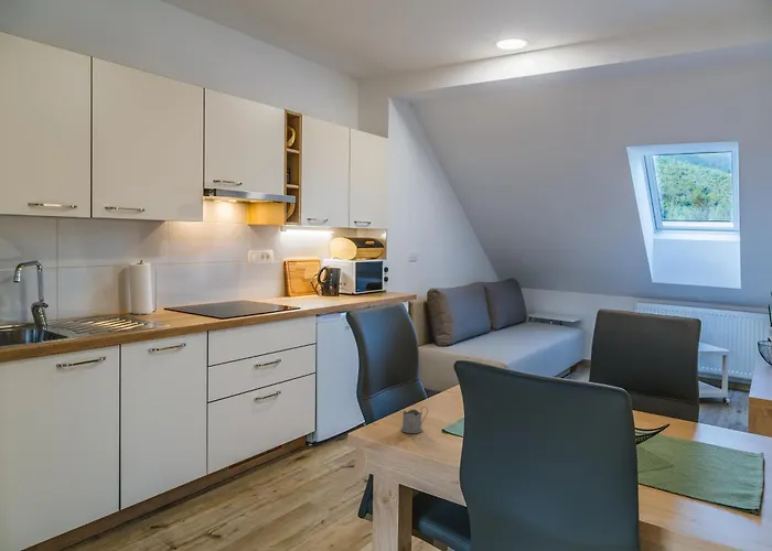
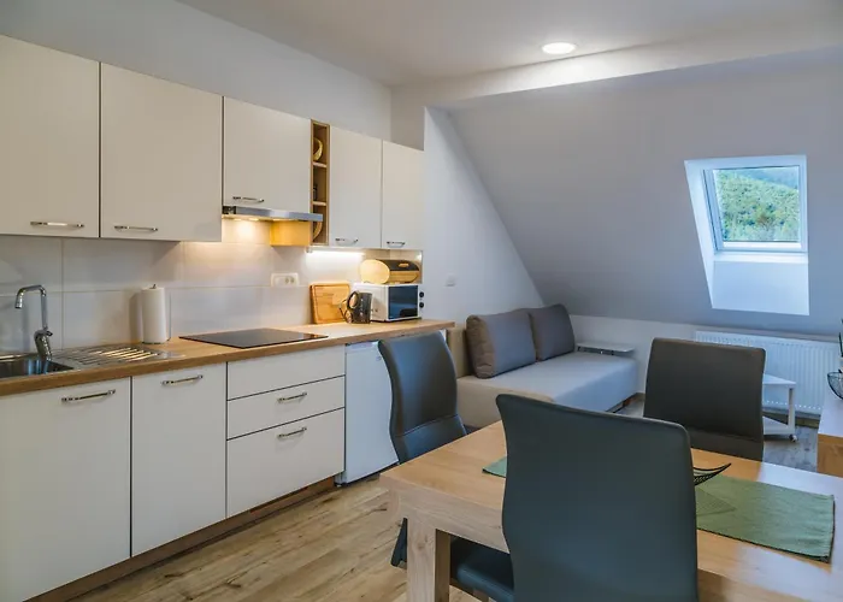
- tea glass holder (414, 414)
